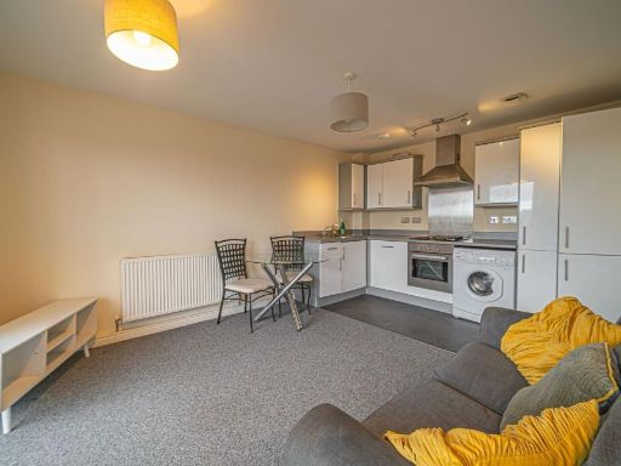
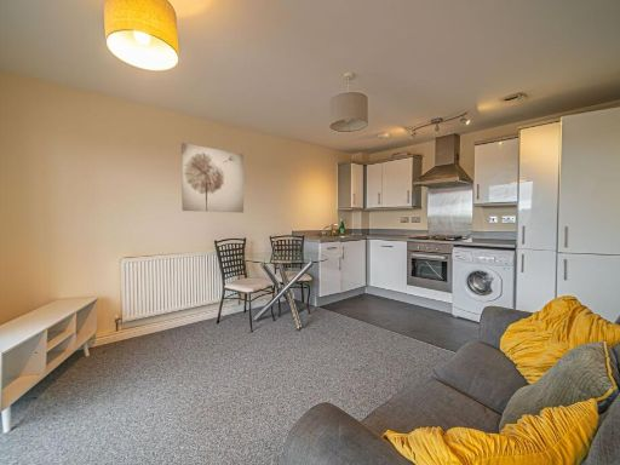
+ wall art (214, 180)
